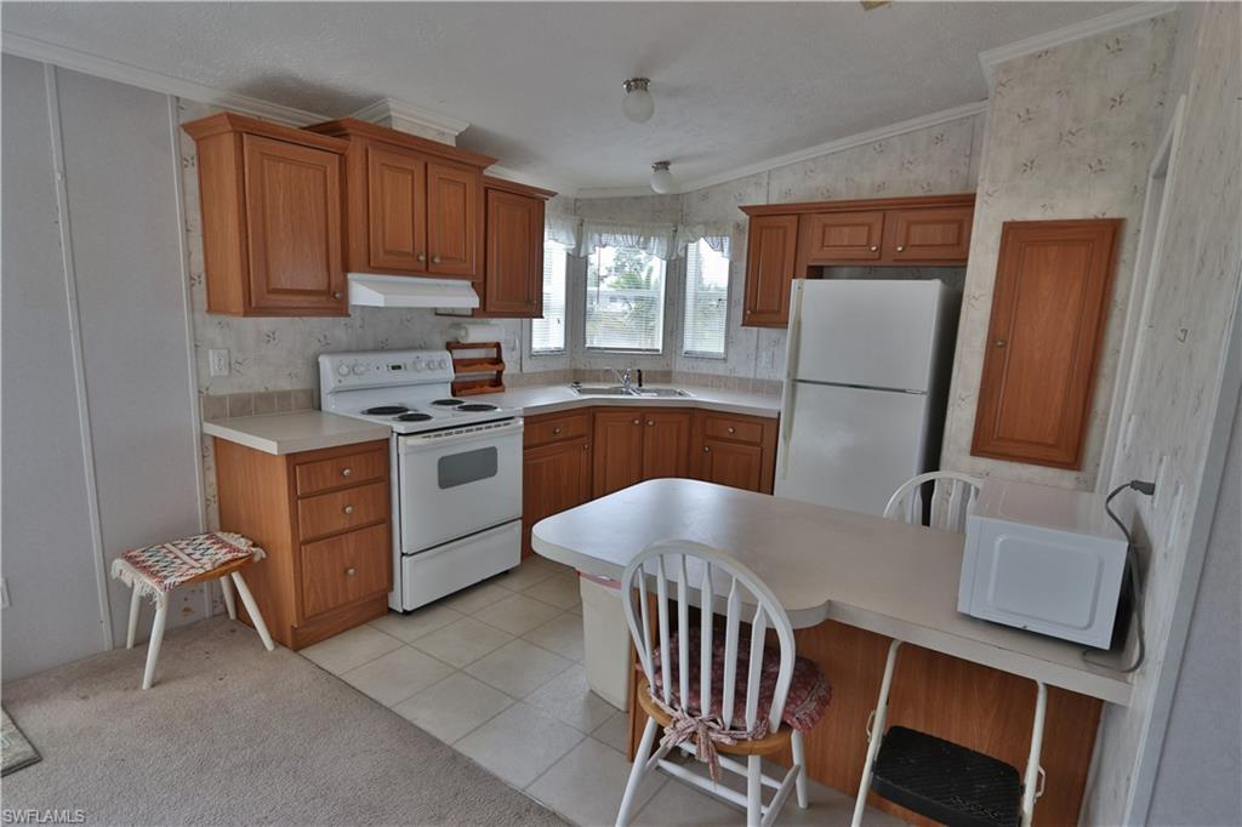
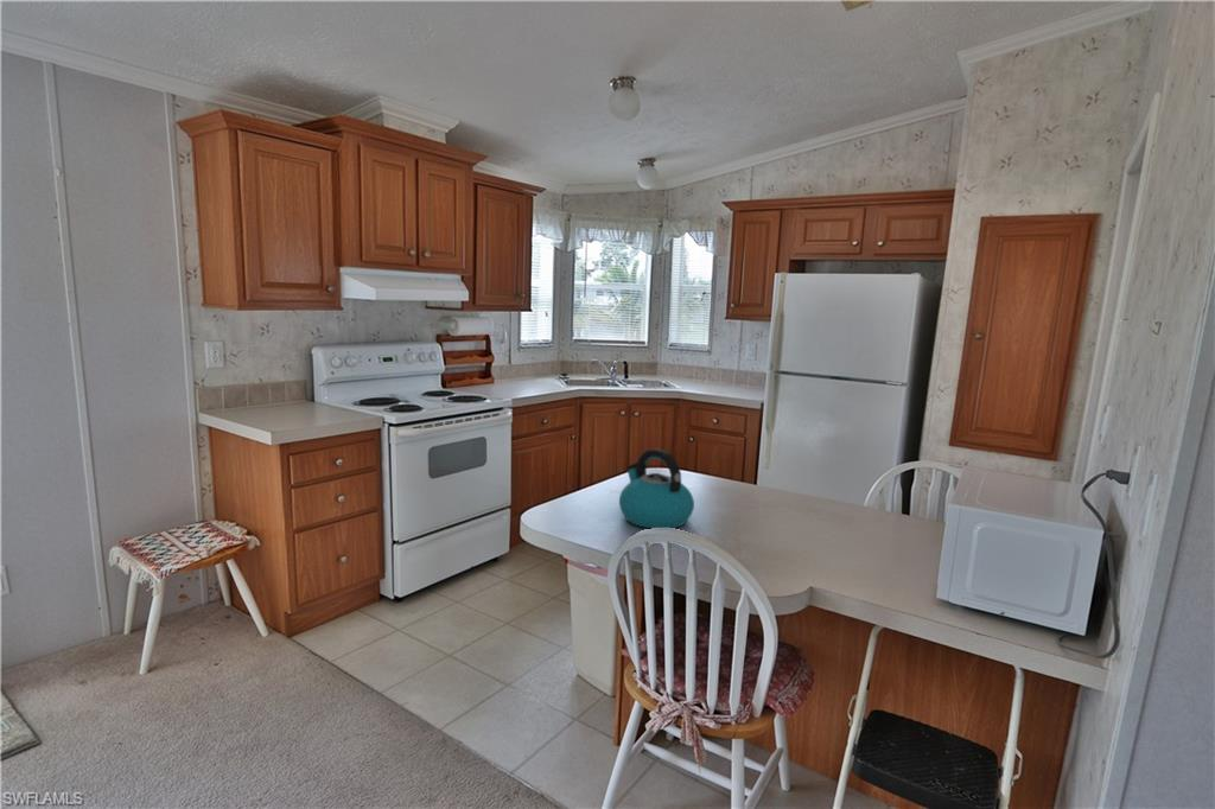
+ kettle (654, 483)
